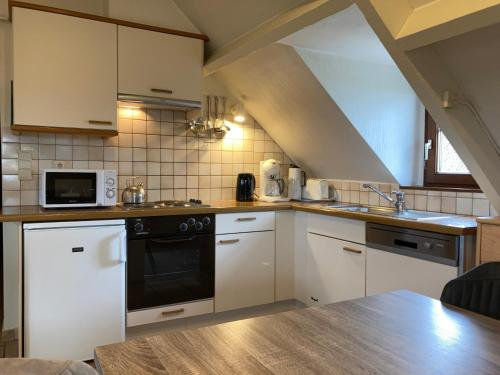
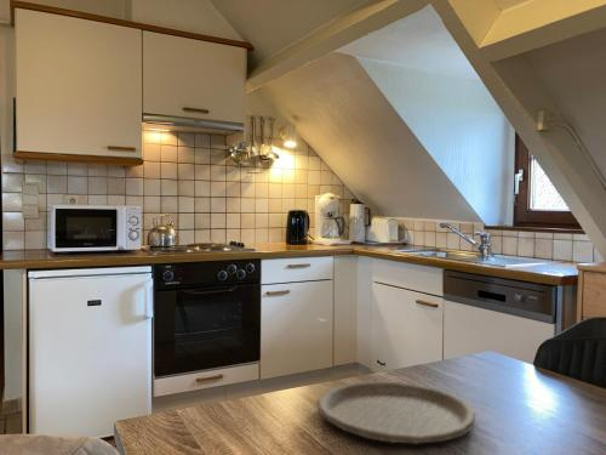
+ plate (394, 410)
